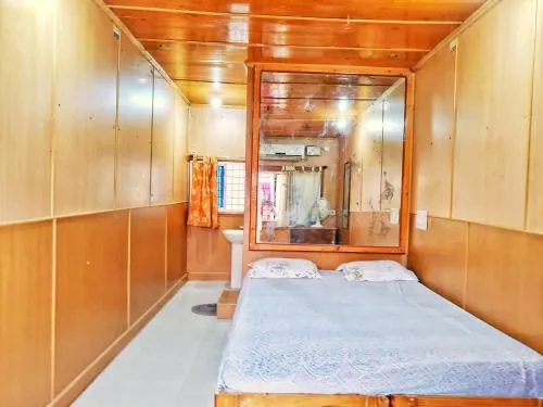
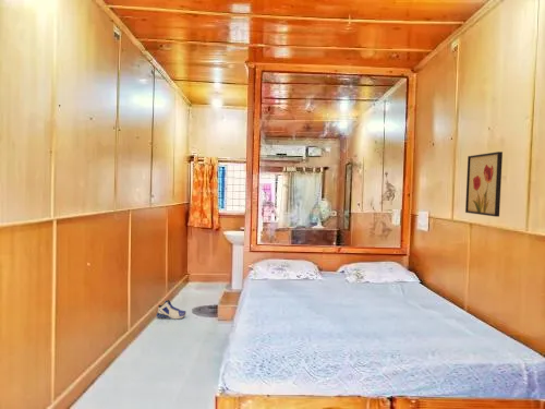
+ wall art (483, 184)
+ sneaker (170, 309)
